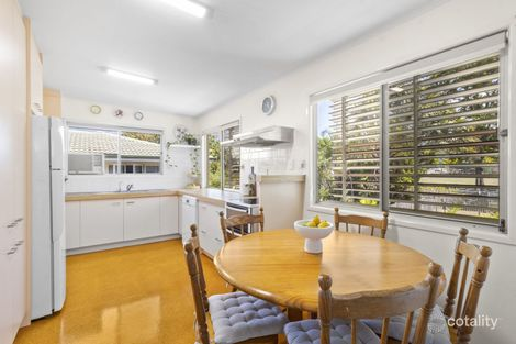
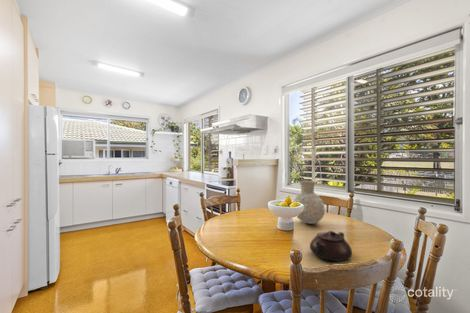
+ teapot (331, 243)
+ vase (308, 201)
